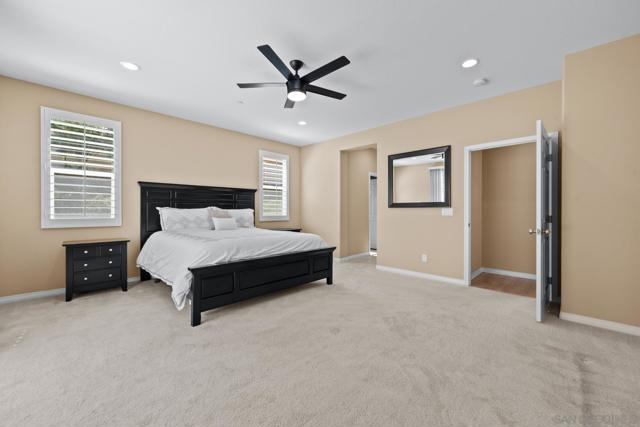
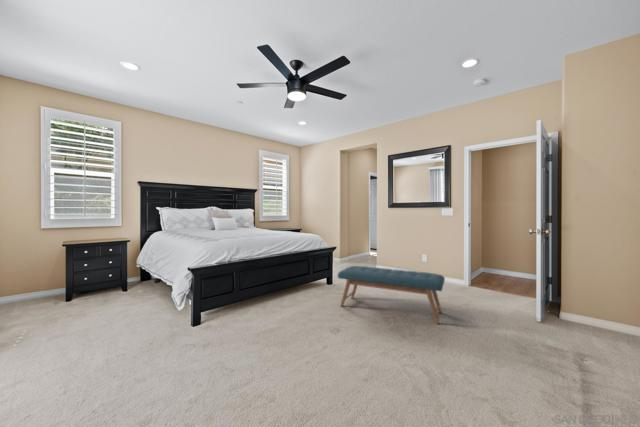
+ bench (389, 289)
